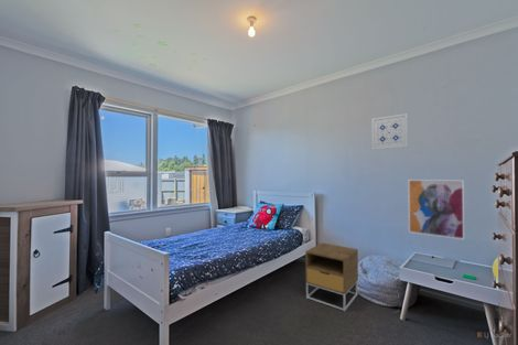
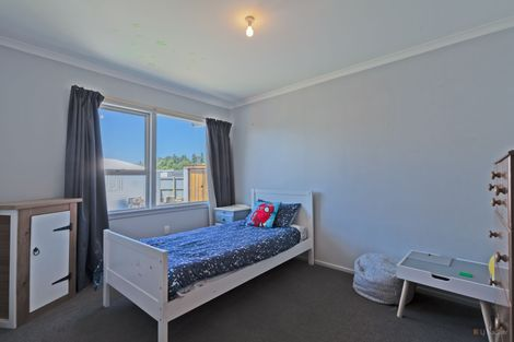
- wall art (434, 207)
- nightstand (332, 273)
- wall art (389, 132)
